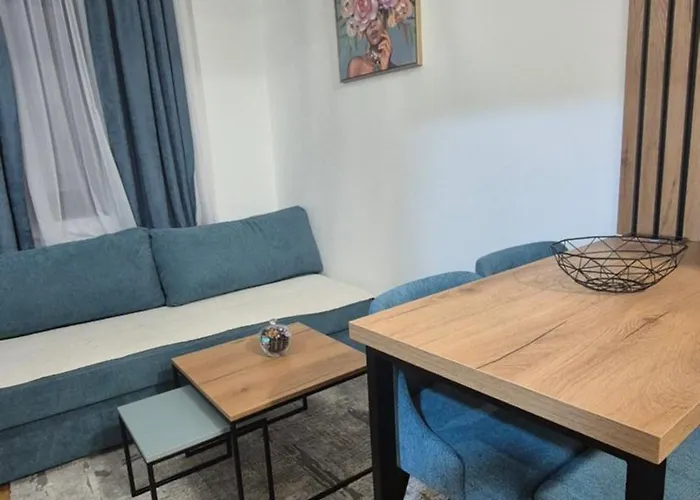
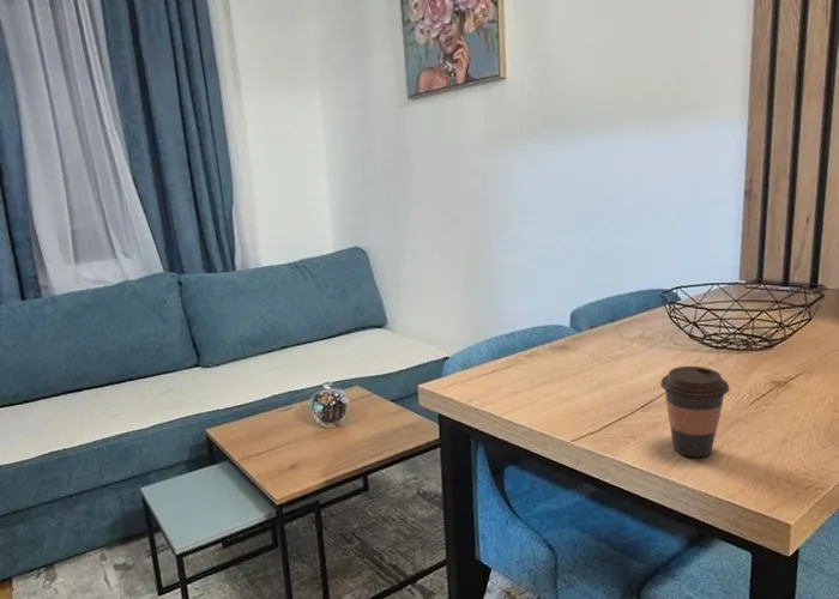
+ coffee cup (693, 412)
